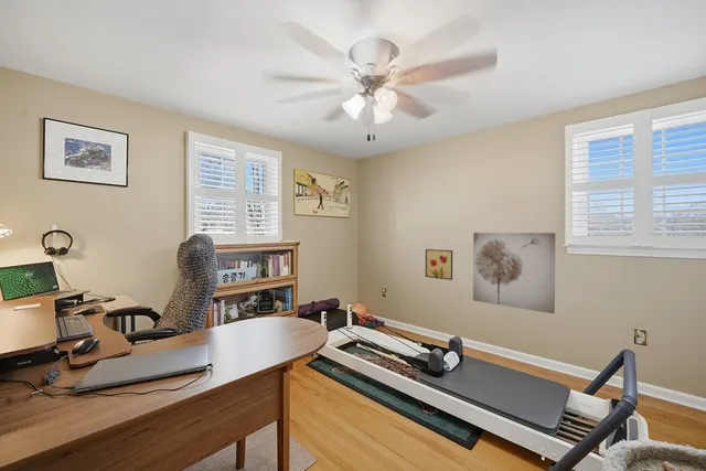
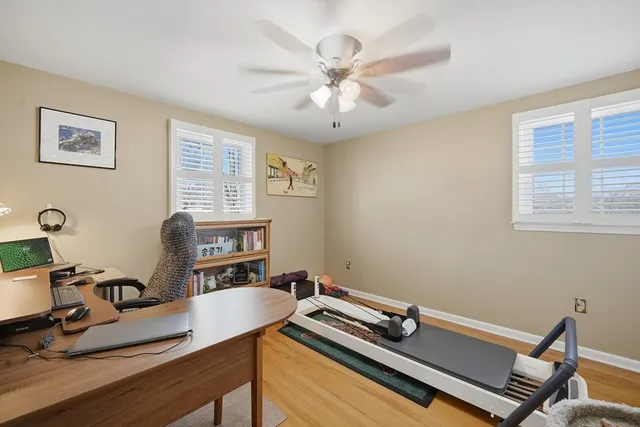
- wall art (438, 264)
- wall art (510, 269)
